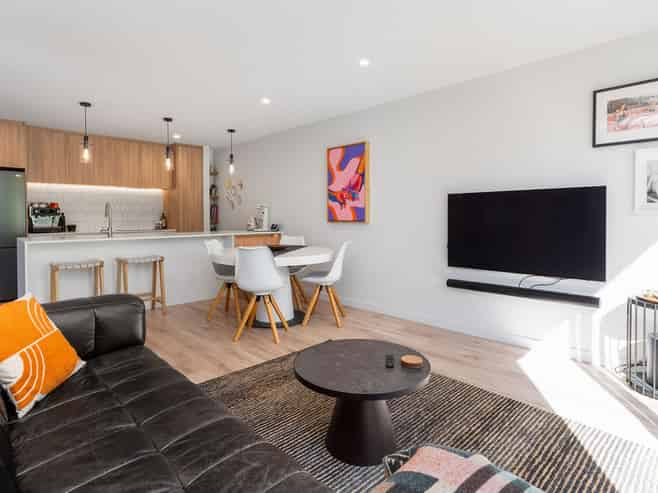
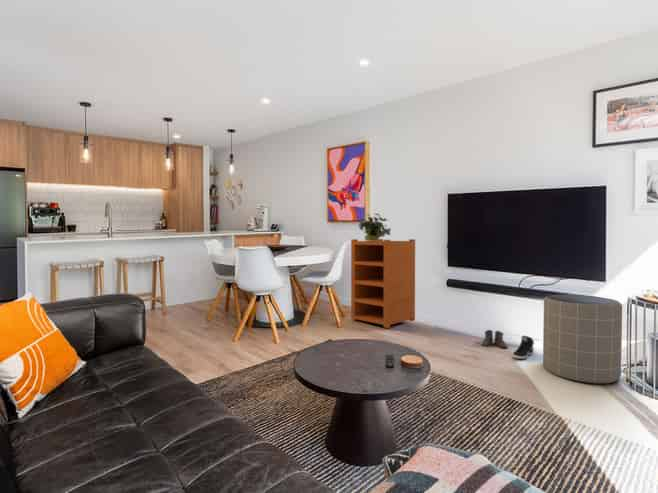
+ boots (492, 338)
+ cupboard (383, 279)
+ trash can (580, 335)
+ potted plant (374, 227)
+ sneaker (522, 345)
